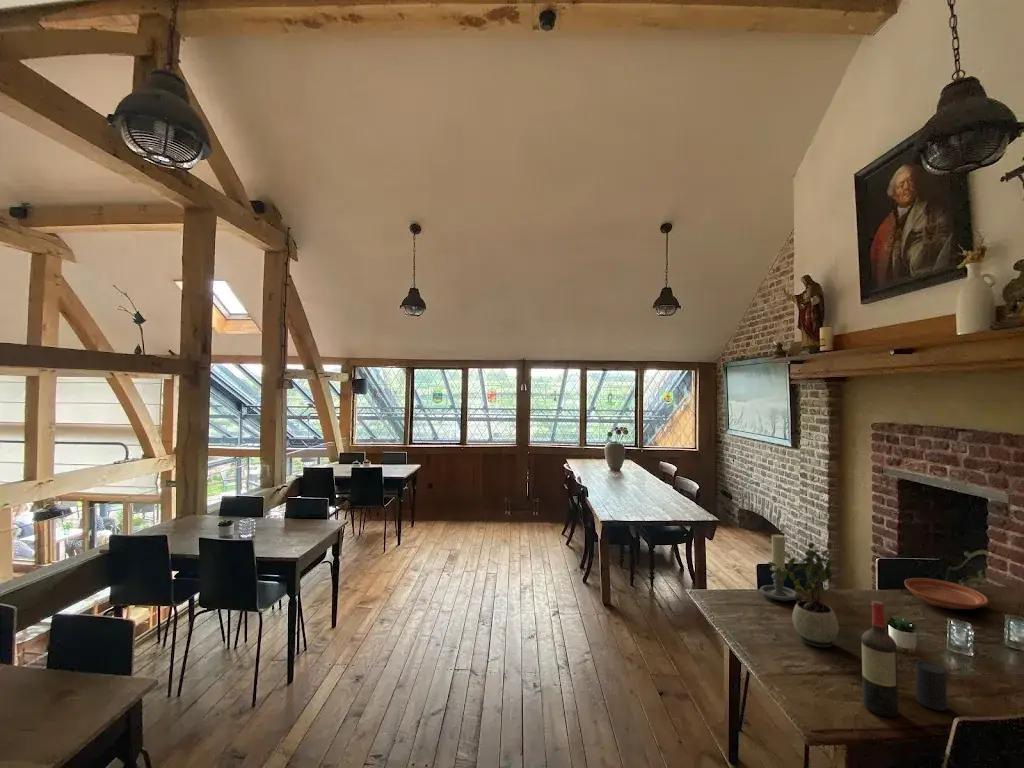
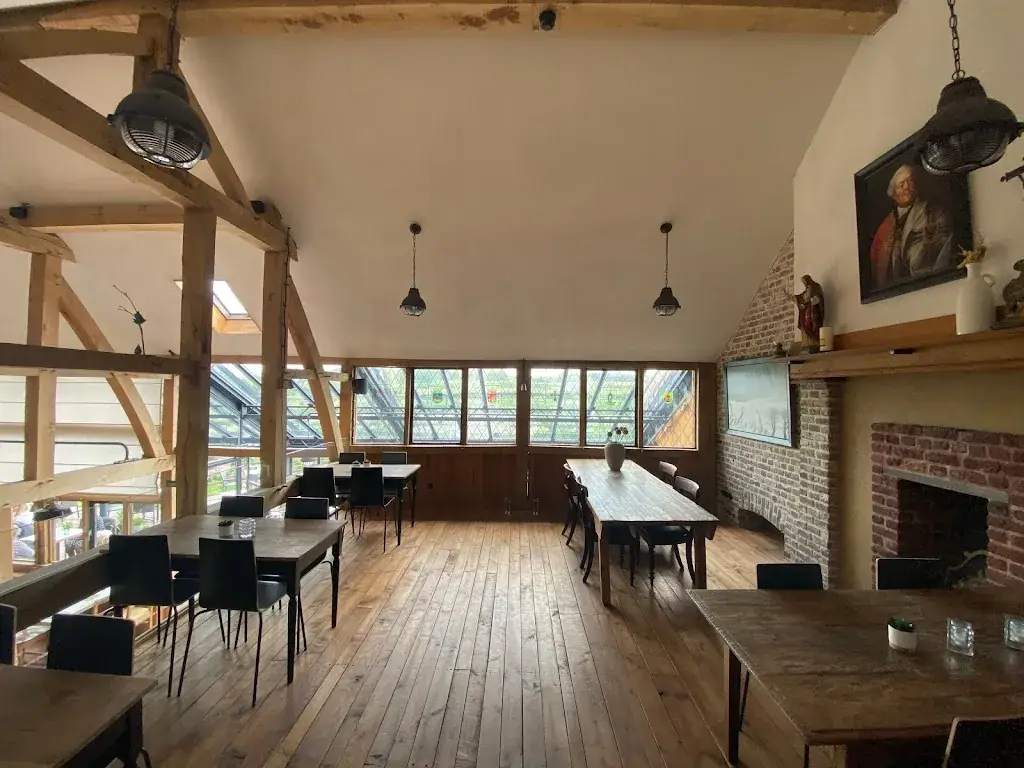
- cup (930, 685)
- candle holder (781, 566)
- plate (945, 596)
- potted plant (806, 589)
- wine bottle (879, 655)
